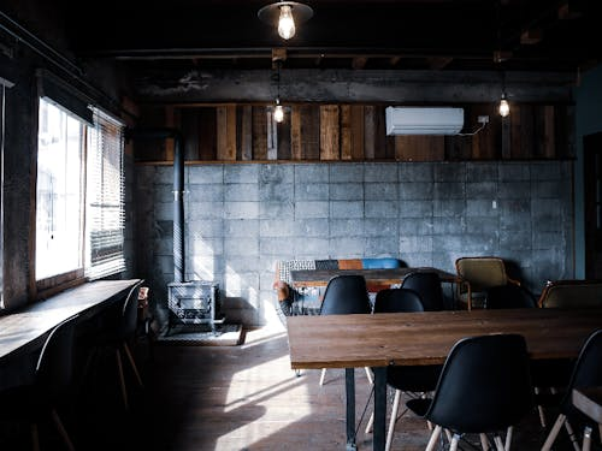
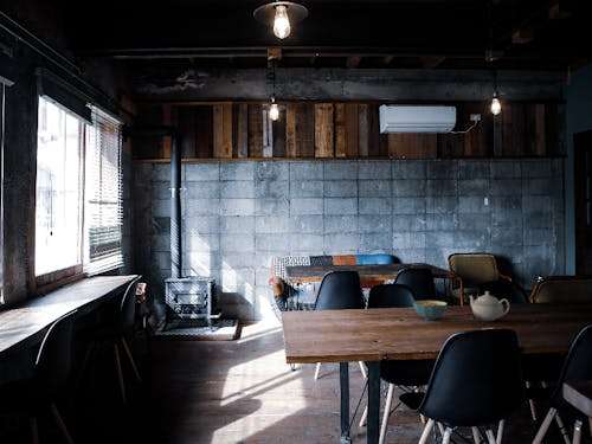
+ cereal bowl (430, 310)
+ teapot (488, 305)
